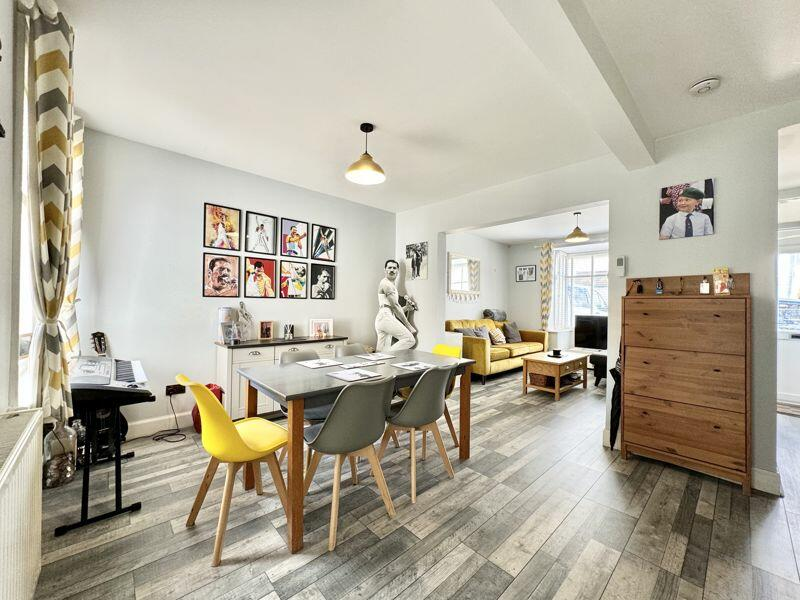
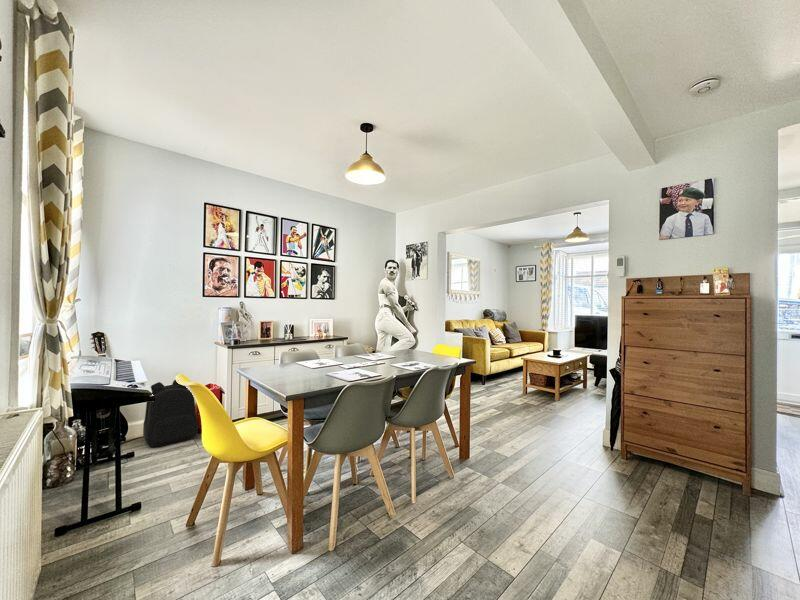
+ backpack (170, 410)
